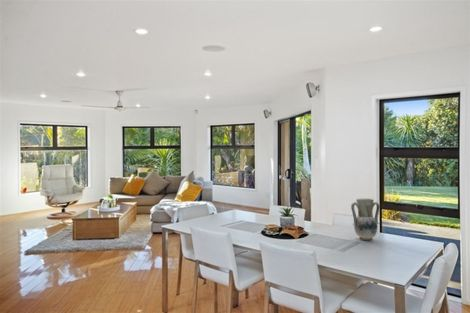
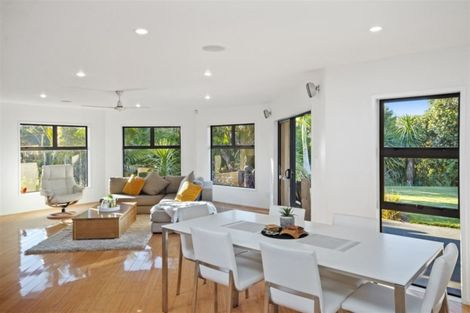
- vase (365, 218)
